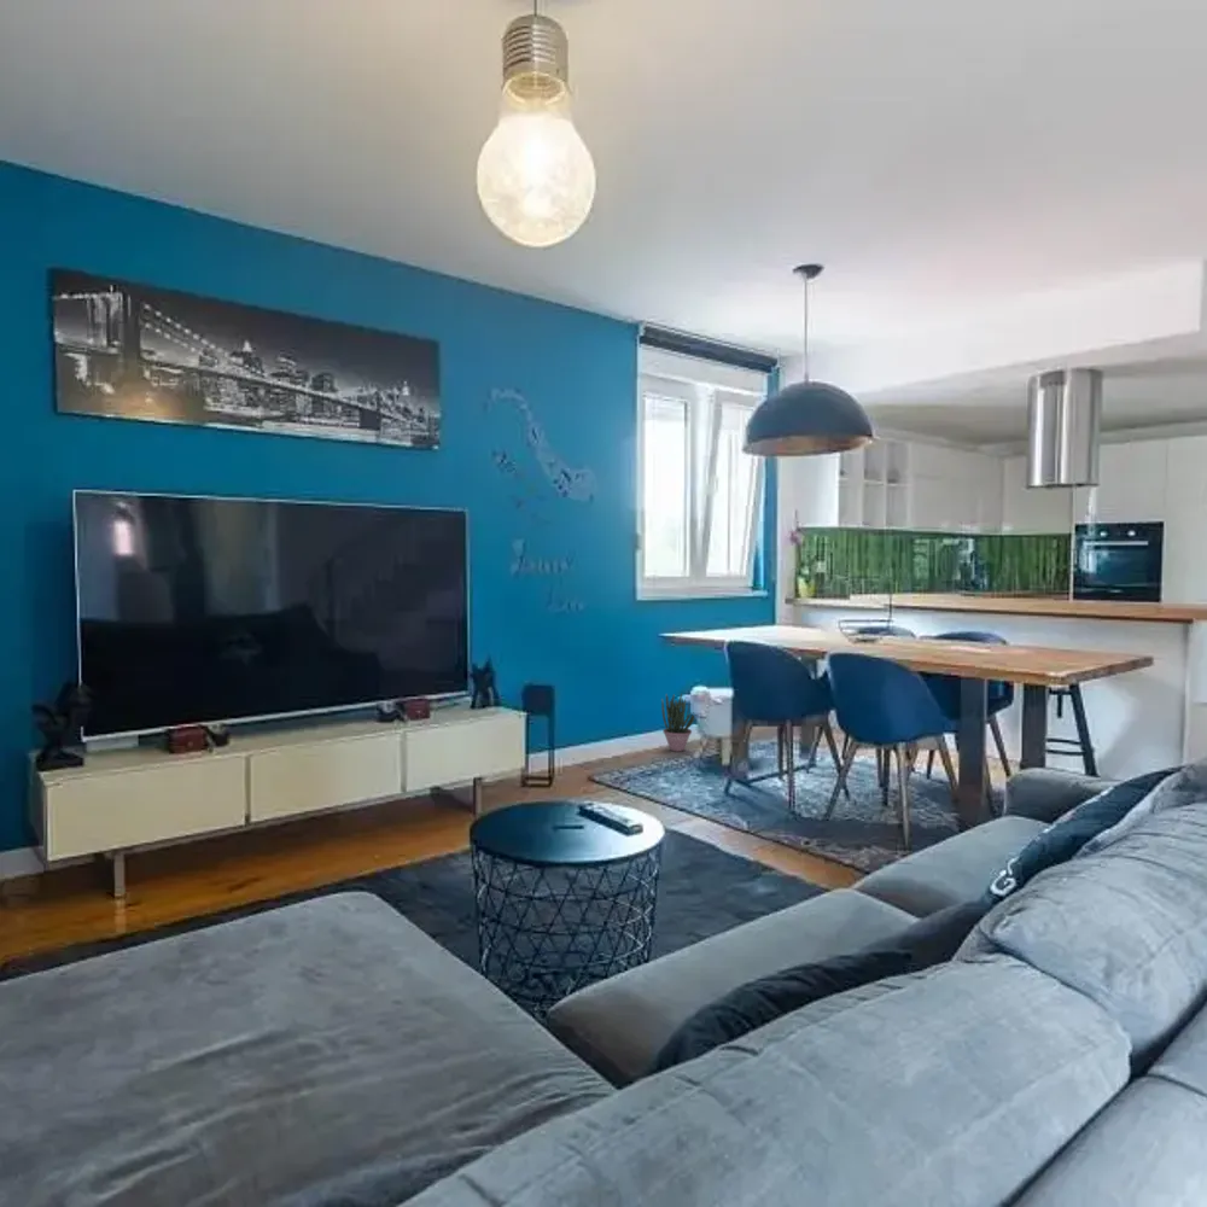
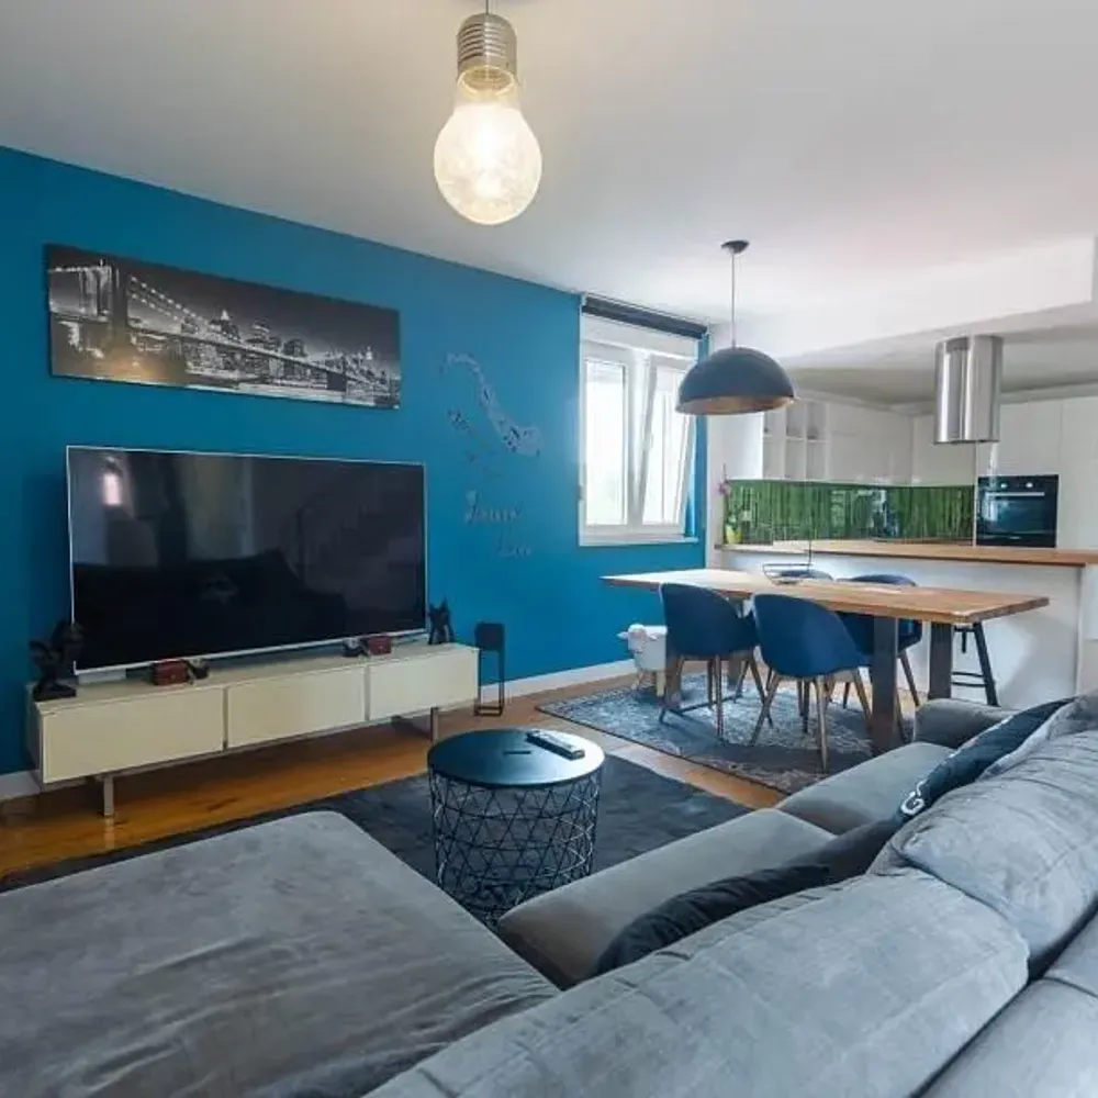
- potted plant (678, 722)
